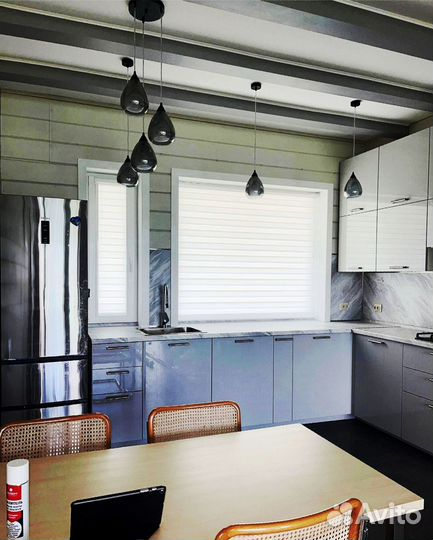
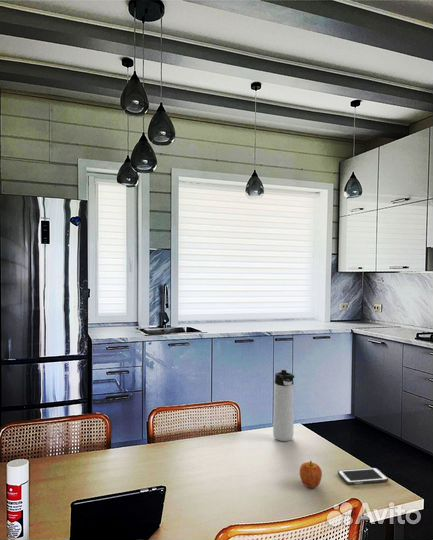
+ cell phone (362, 476)
+ thermos bottle (285, 405)
+ apple (310, 472)
